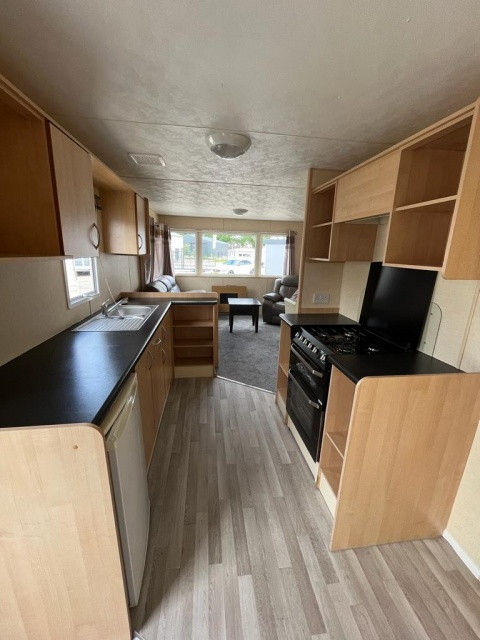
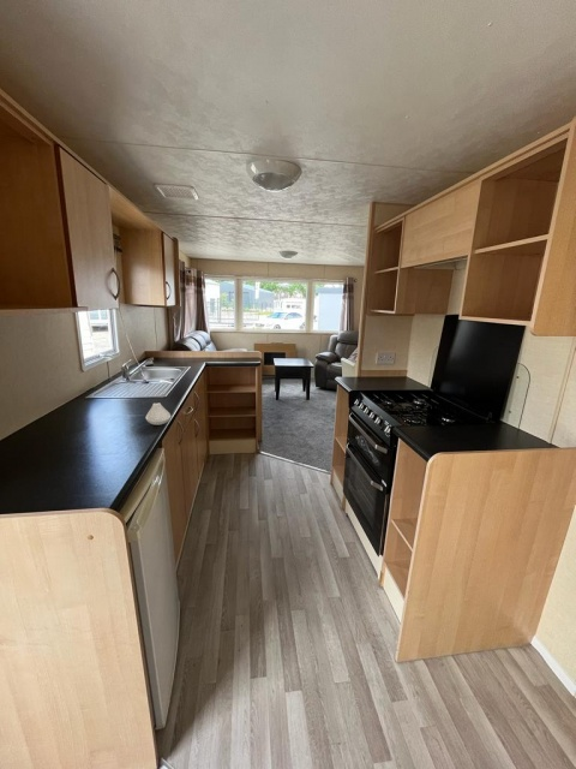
+ spoon rest (157, 412)
